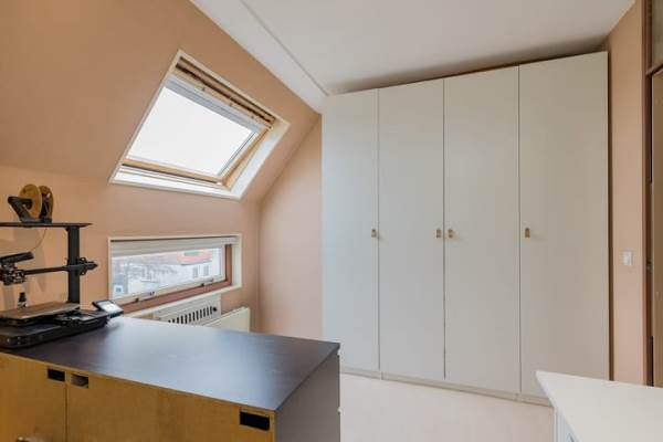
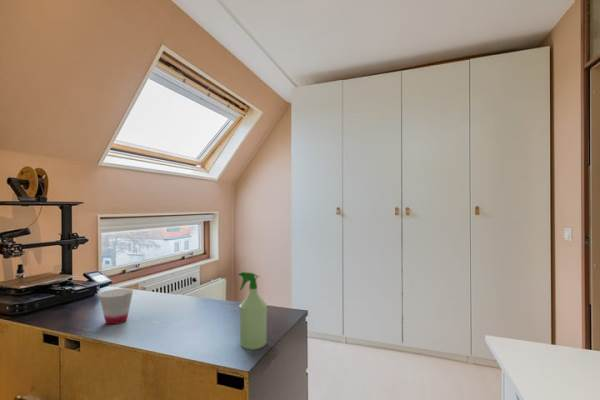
+ cup (116, 306)
+ spray bottle (253, 308)
